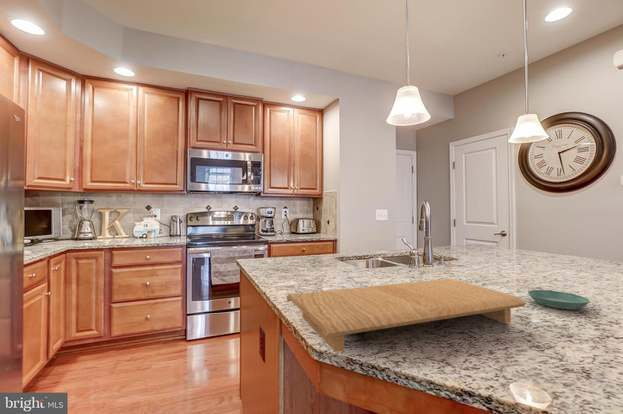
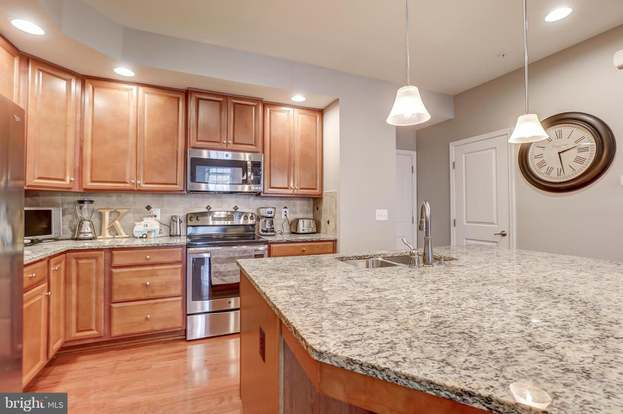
- saucer (557, 300)
- cutting board (401, 307)
